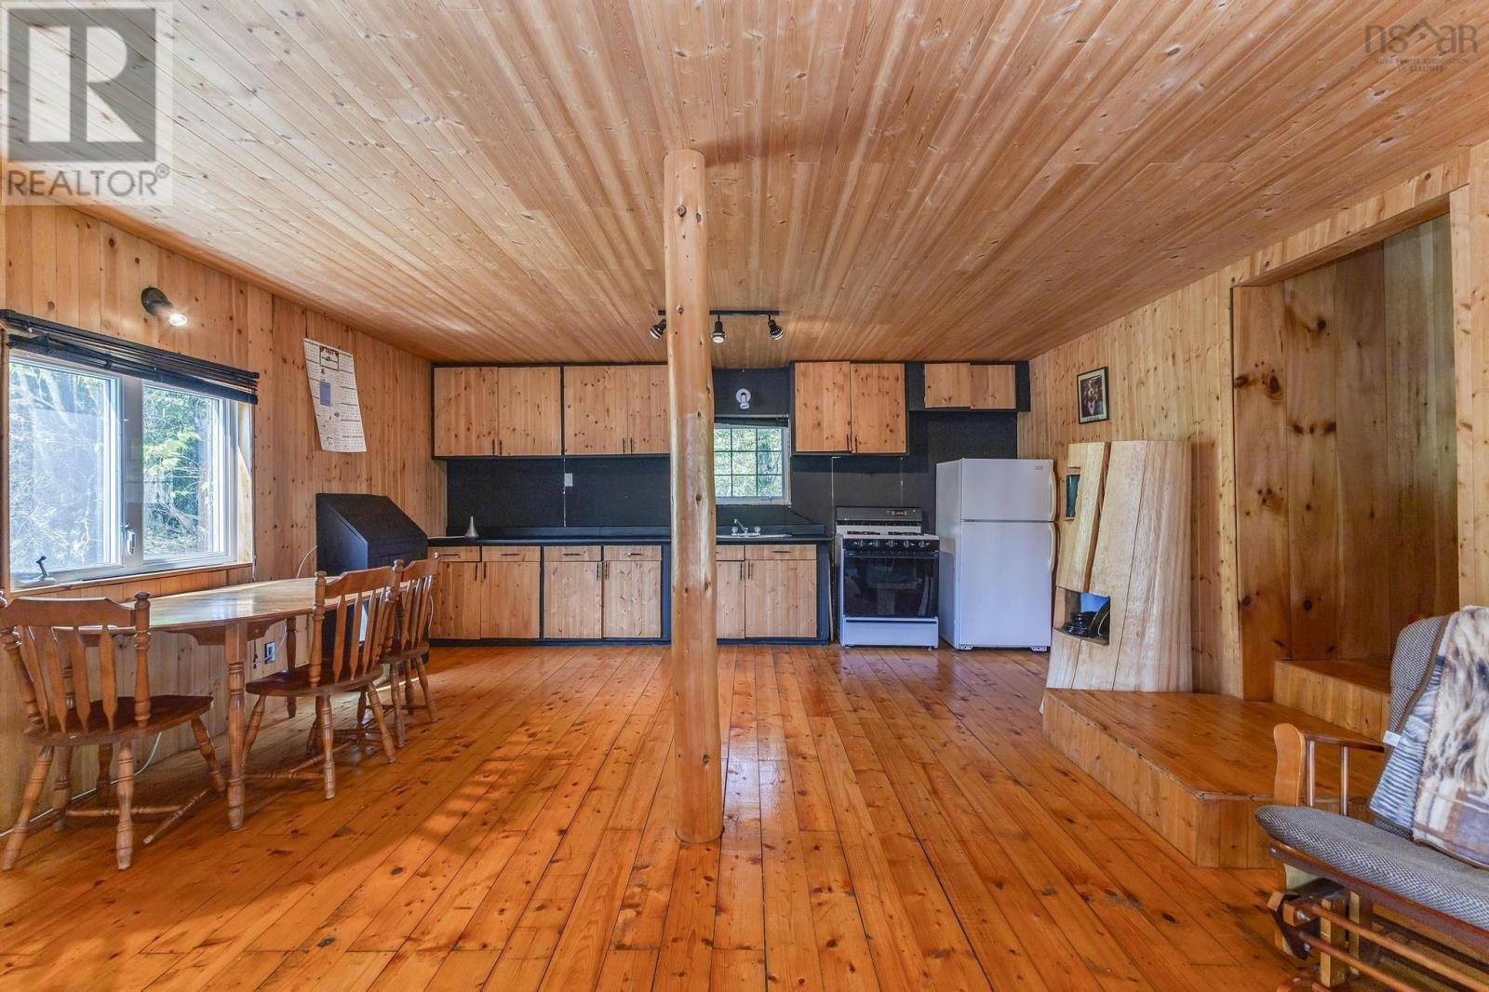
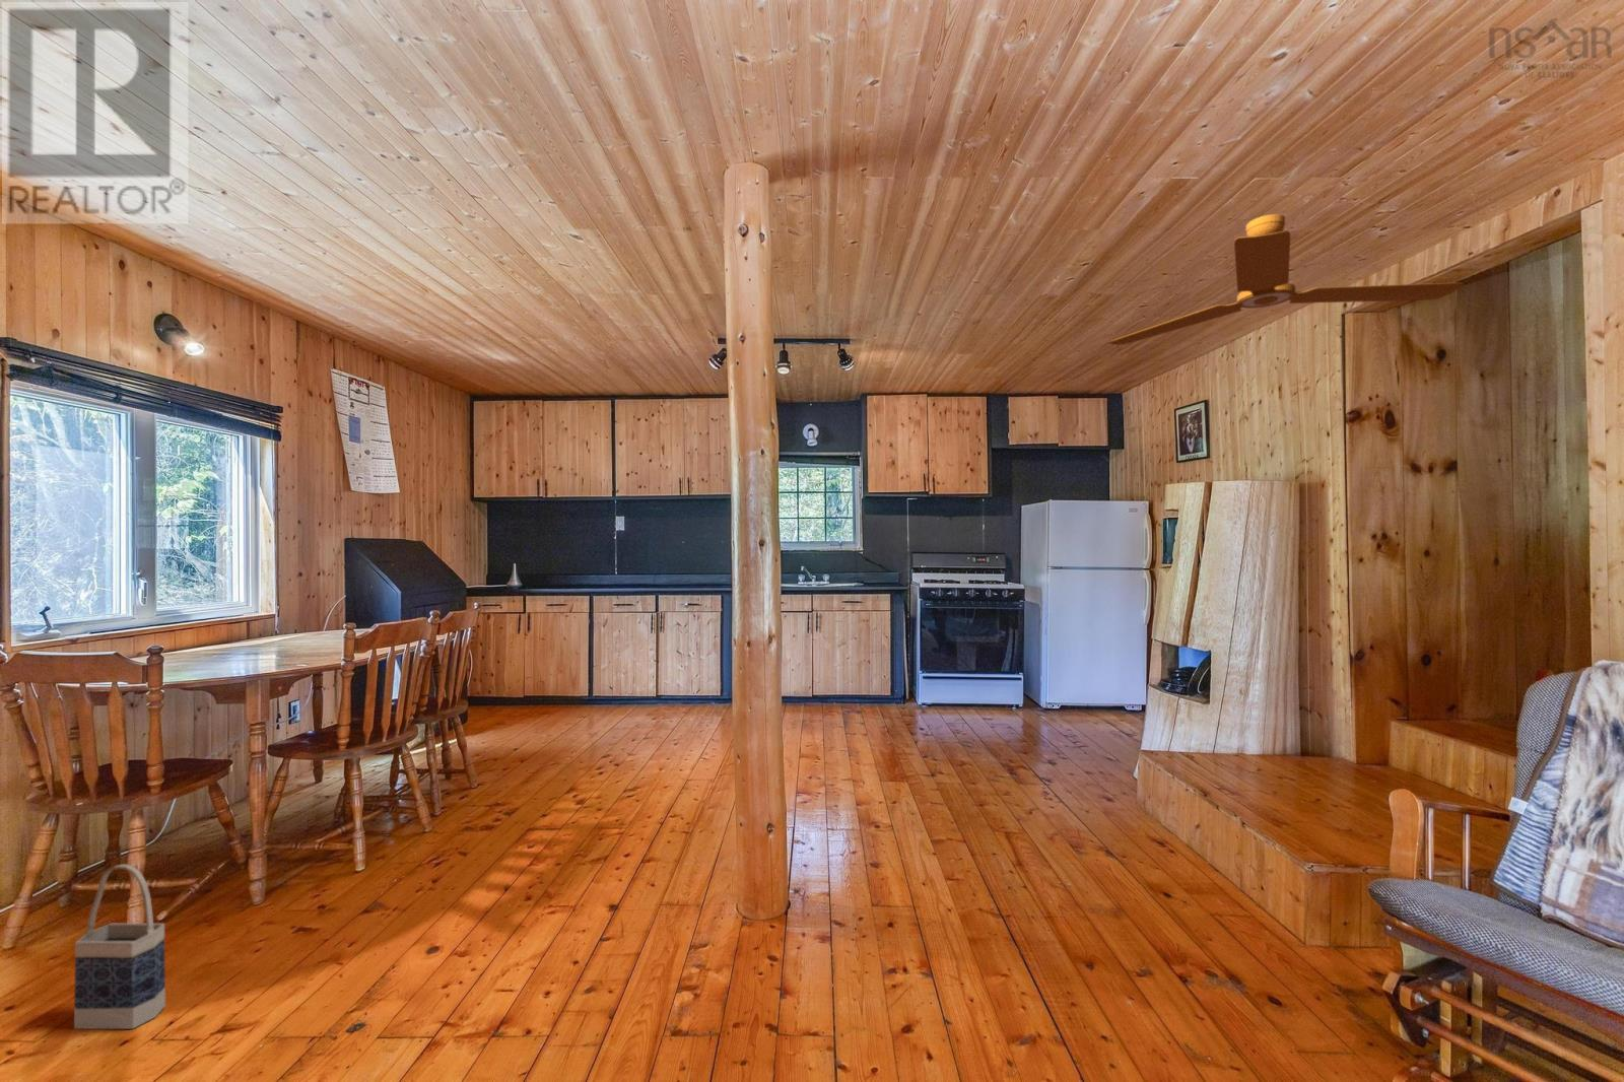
+ ceiling fan (1264, 249)
+ bag (120, 941)
